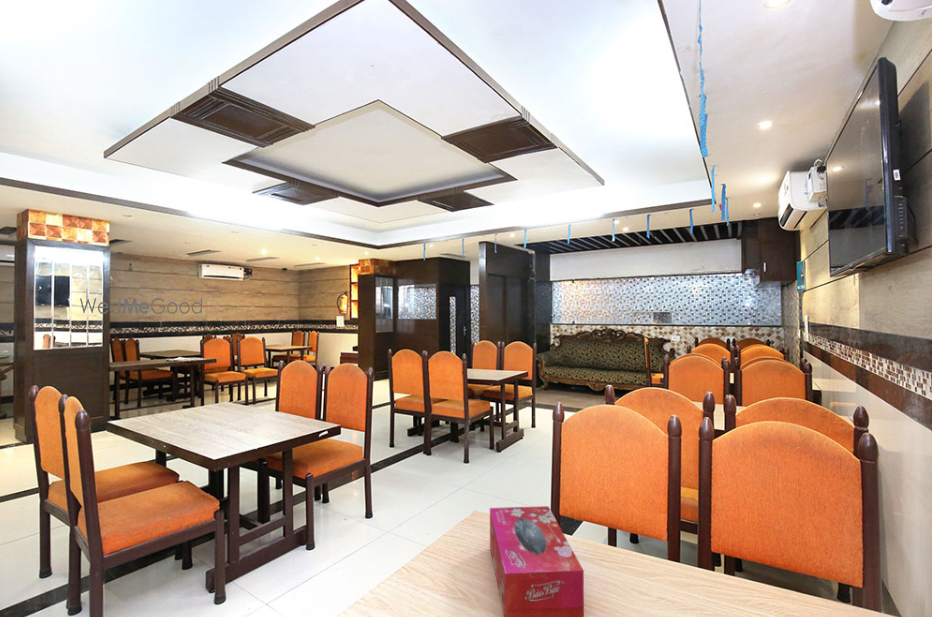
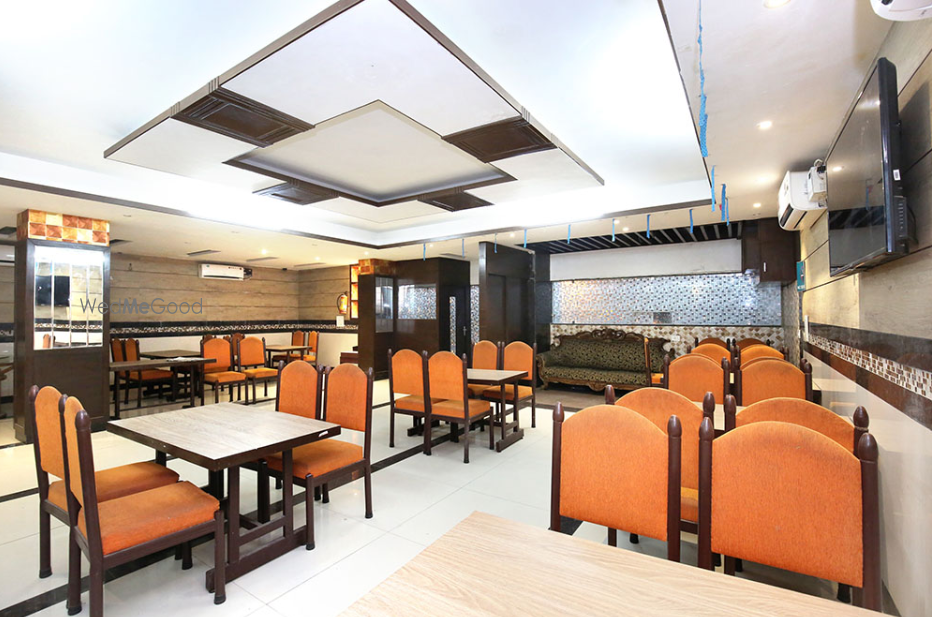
- tissue box (530, 557)
